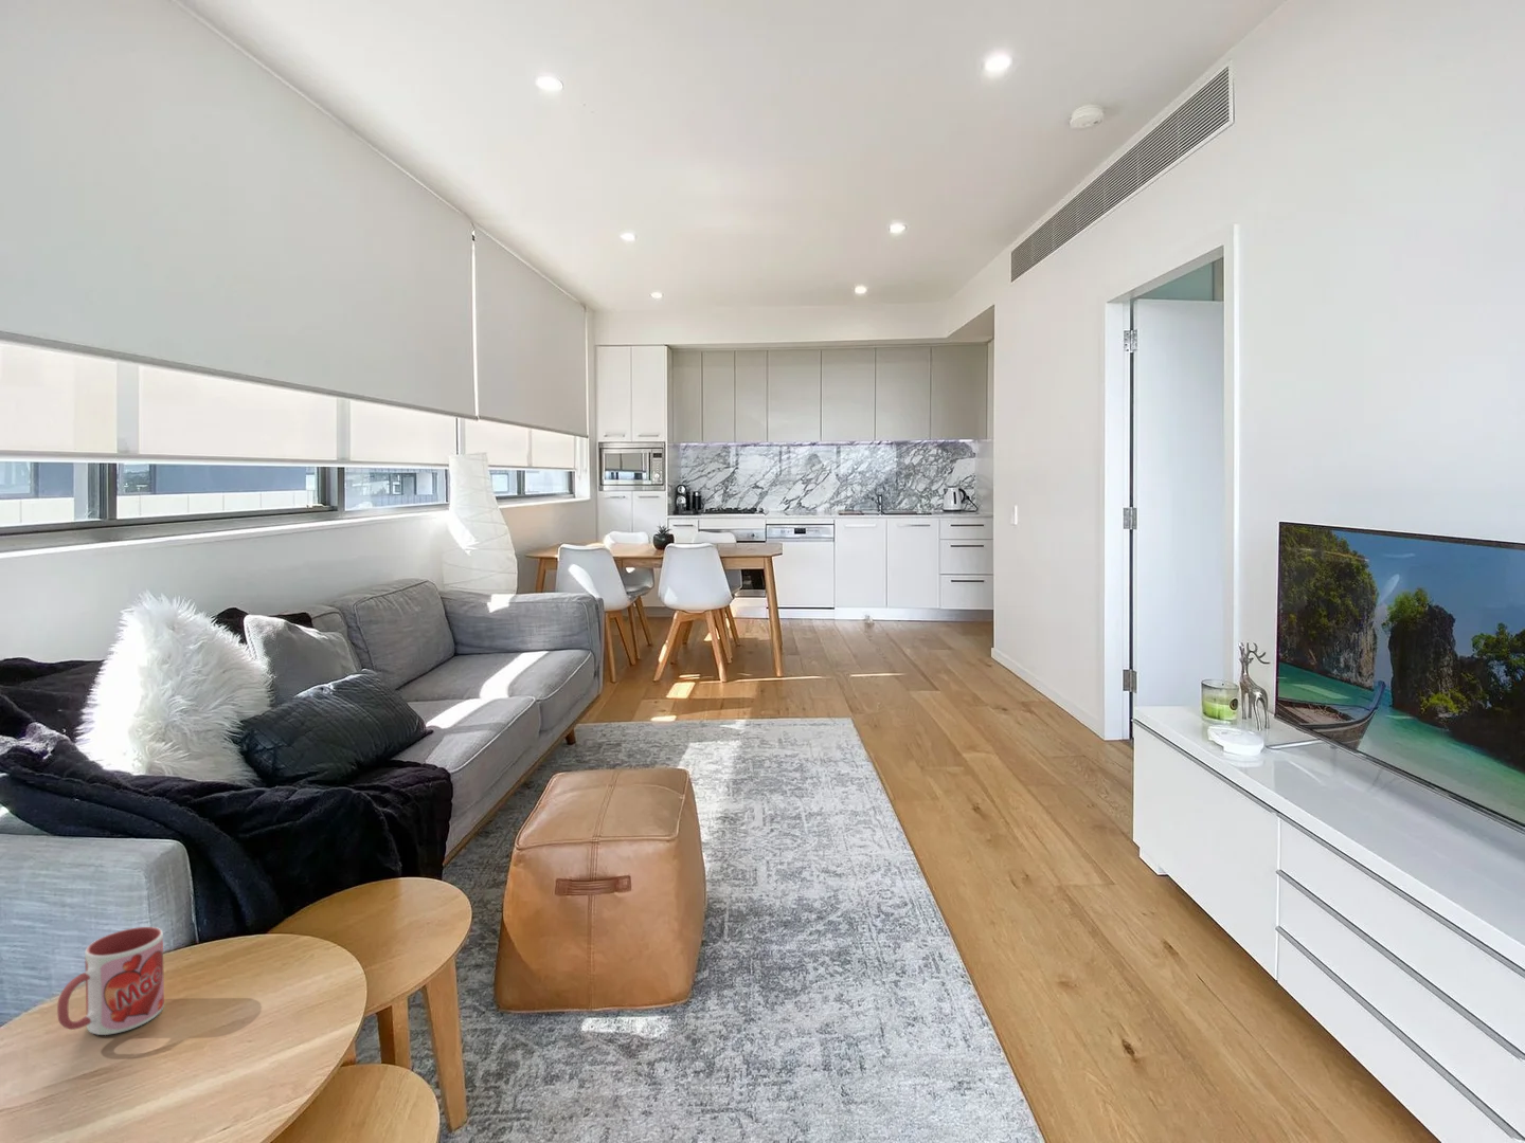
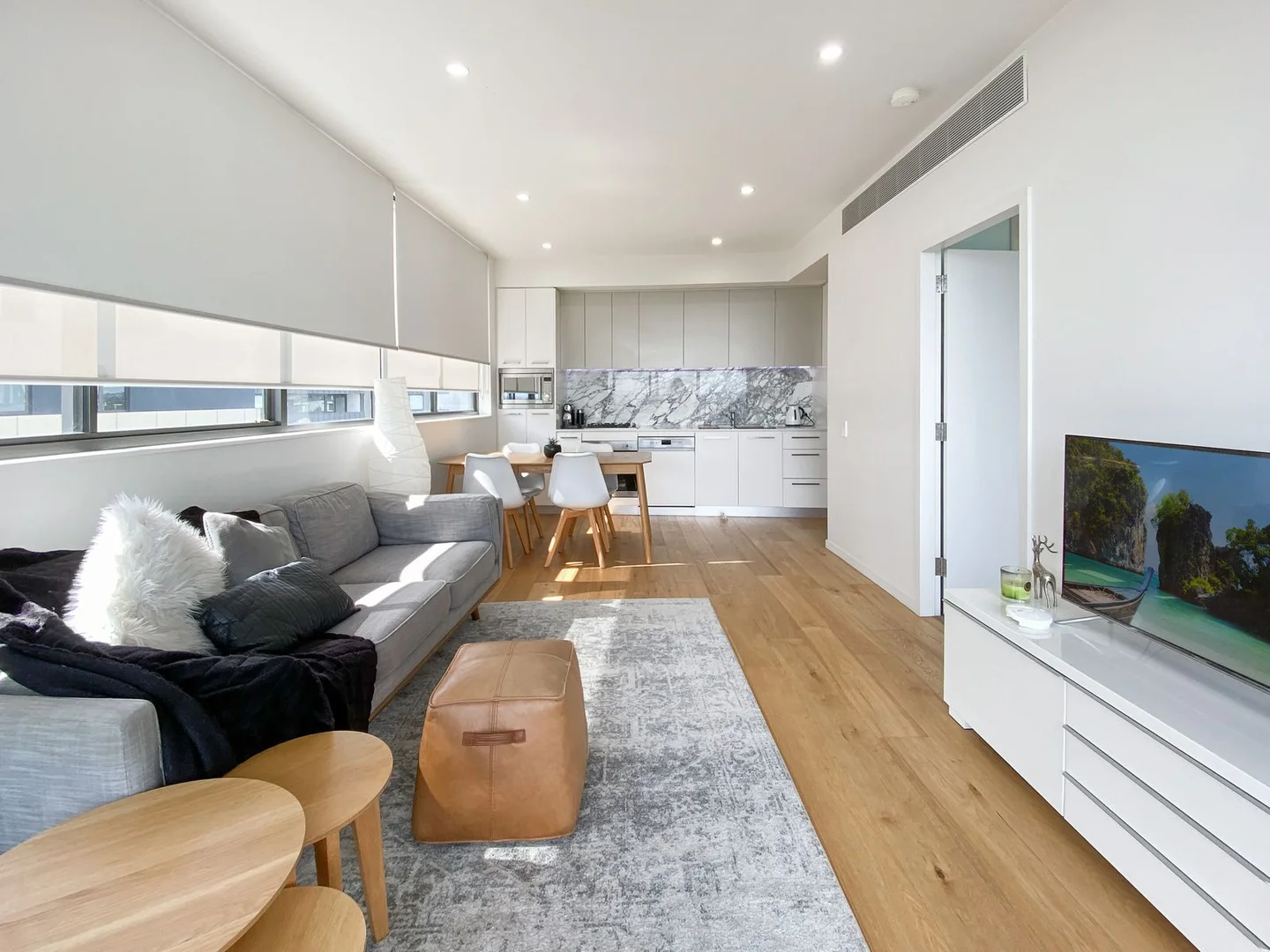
- mug (108, 987)
